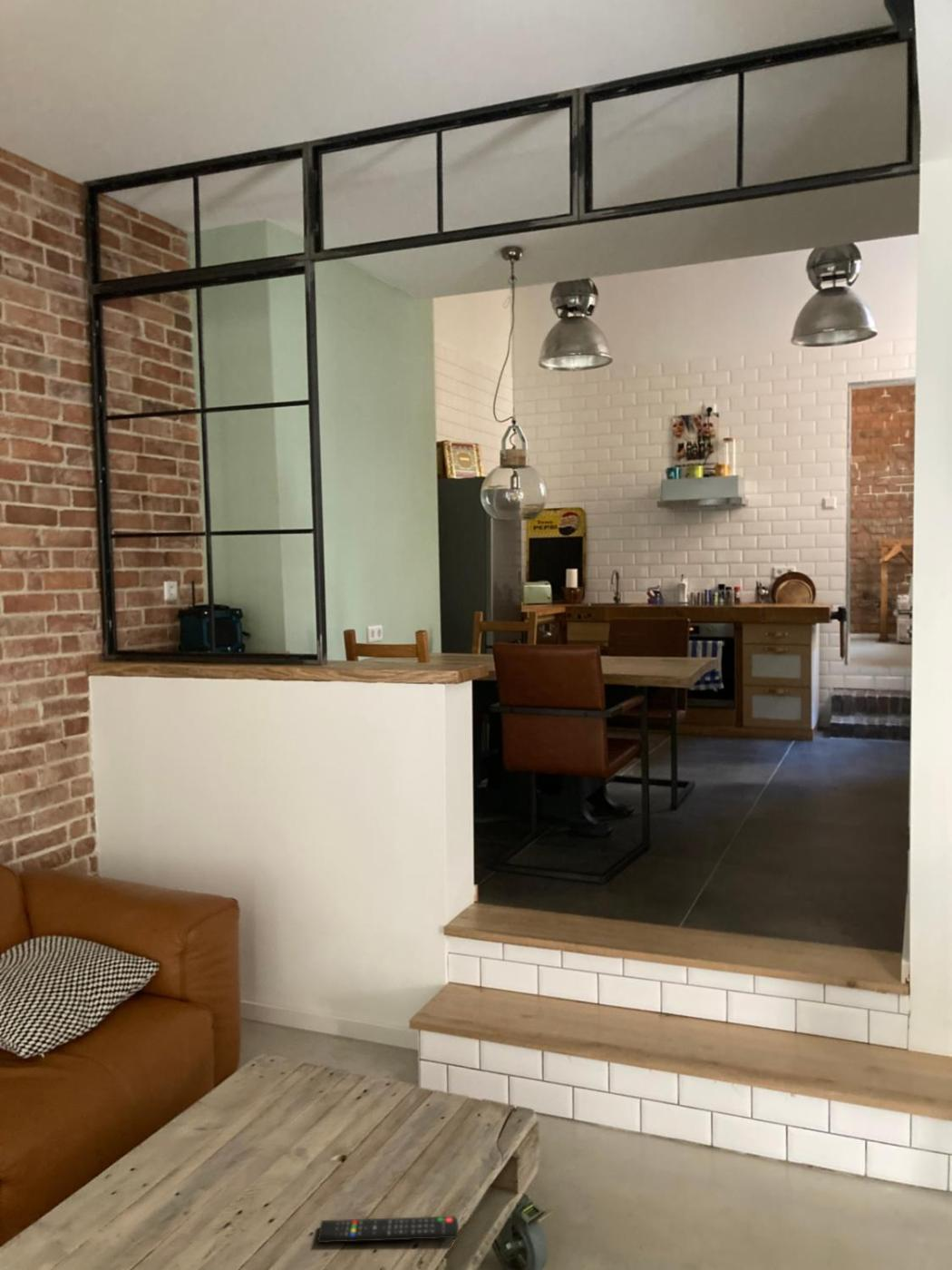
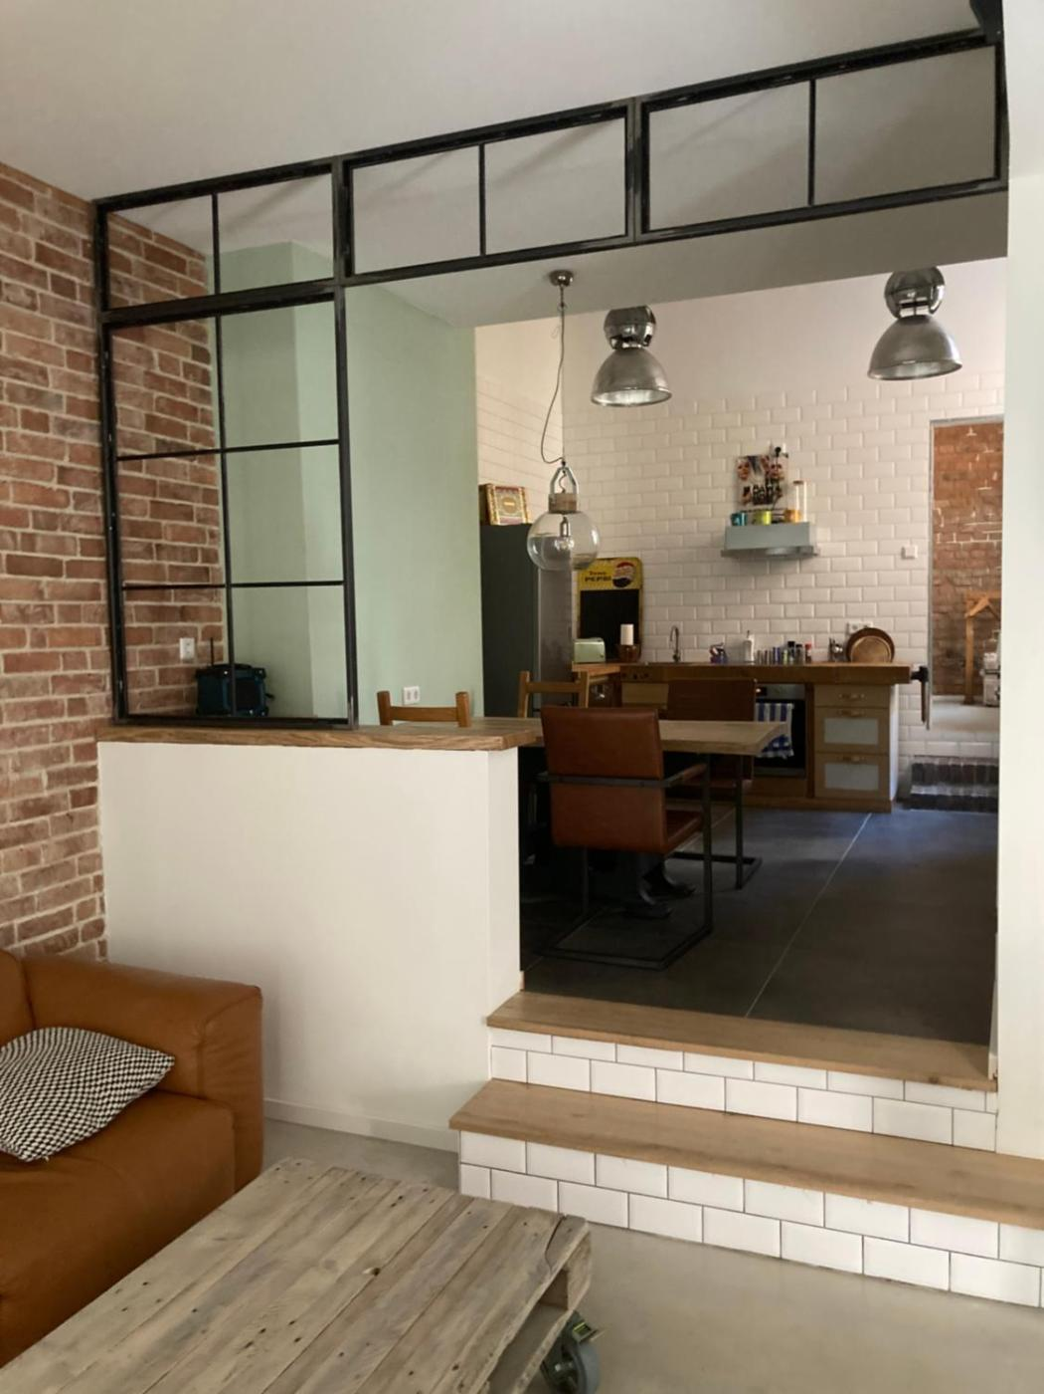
- remote control (389, 1230)
